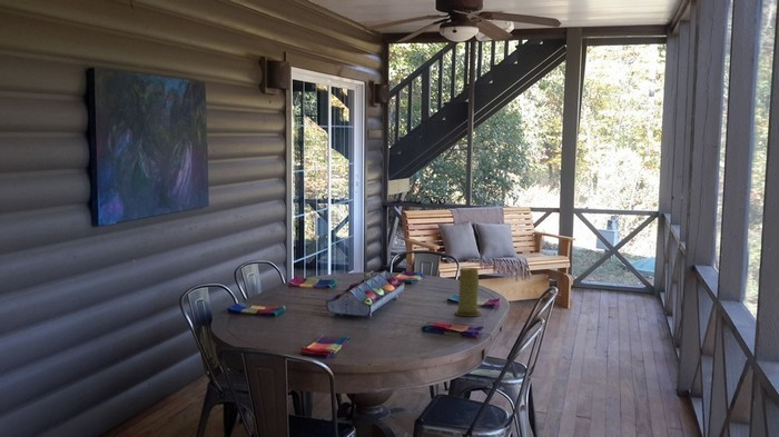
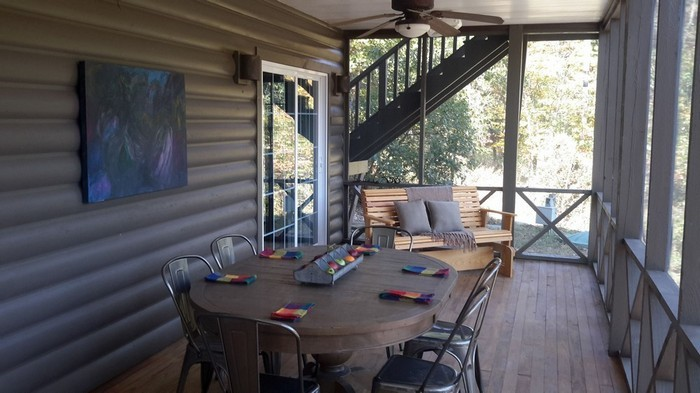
- candle (467, 290)
